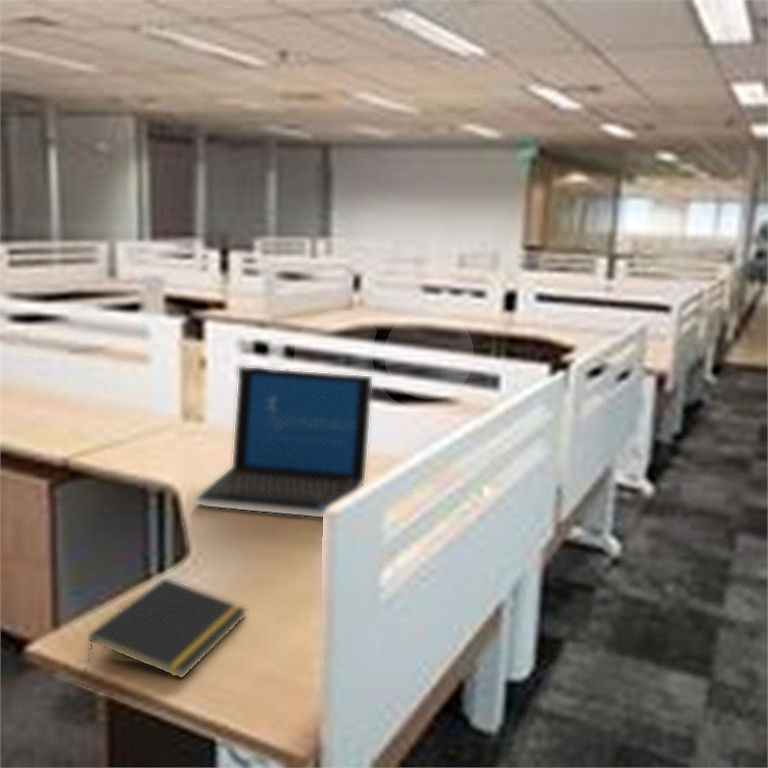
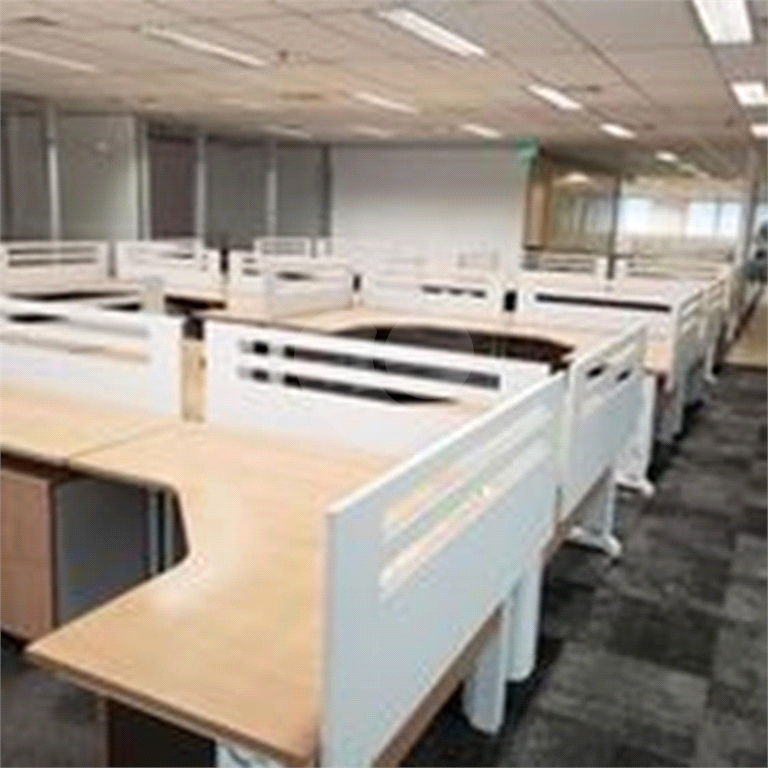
- laptop (287, 437)
- notepad (172, 623)
